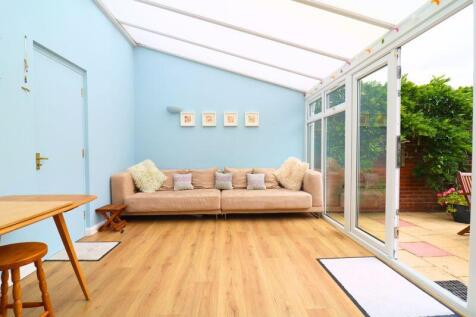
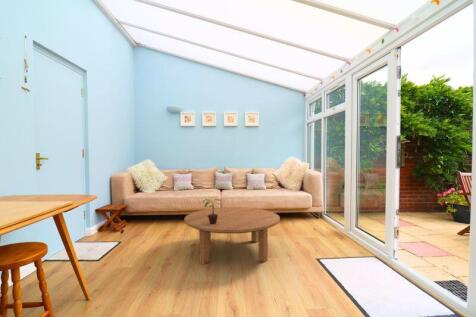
+ coffee table (232, 233)
+ potted plant (213, 211)
